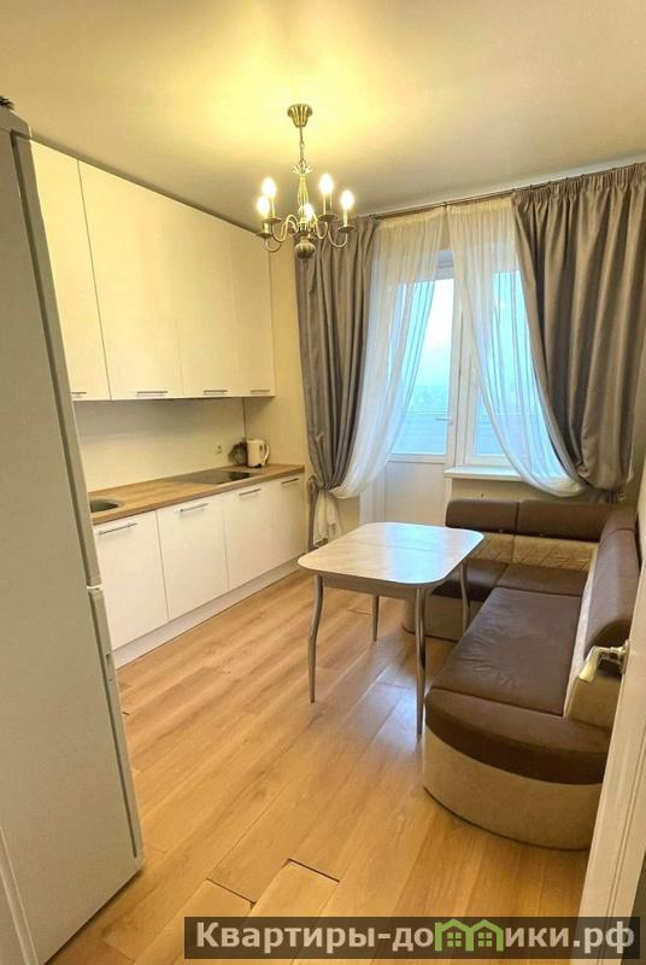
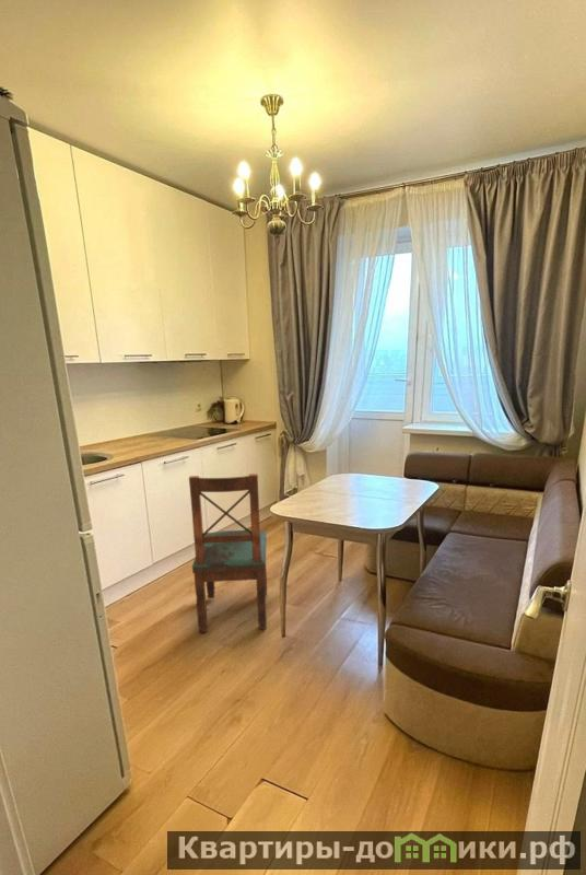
+ dining chair (231, 542)
